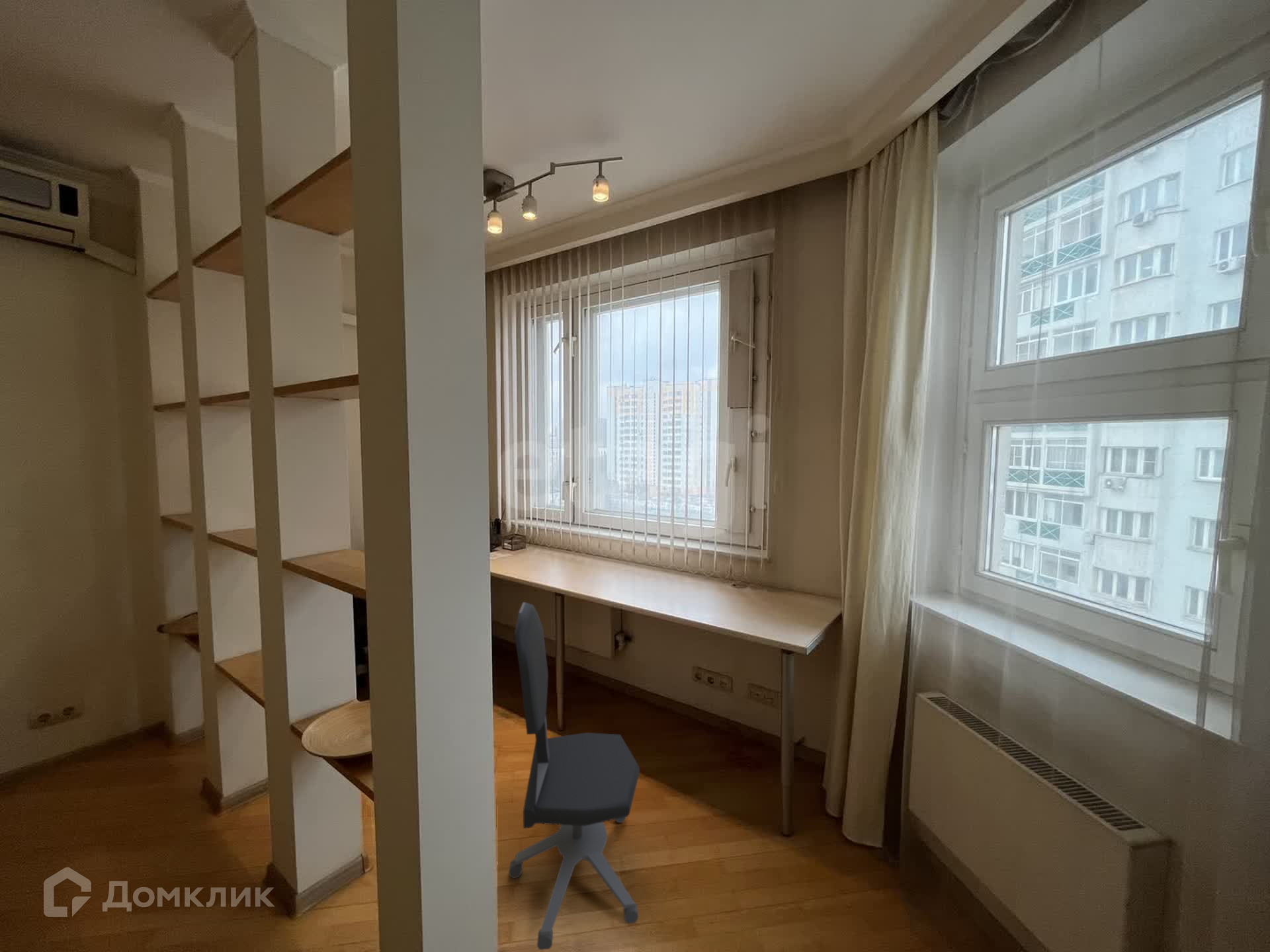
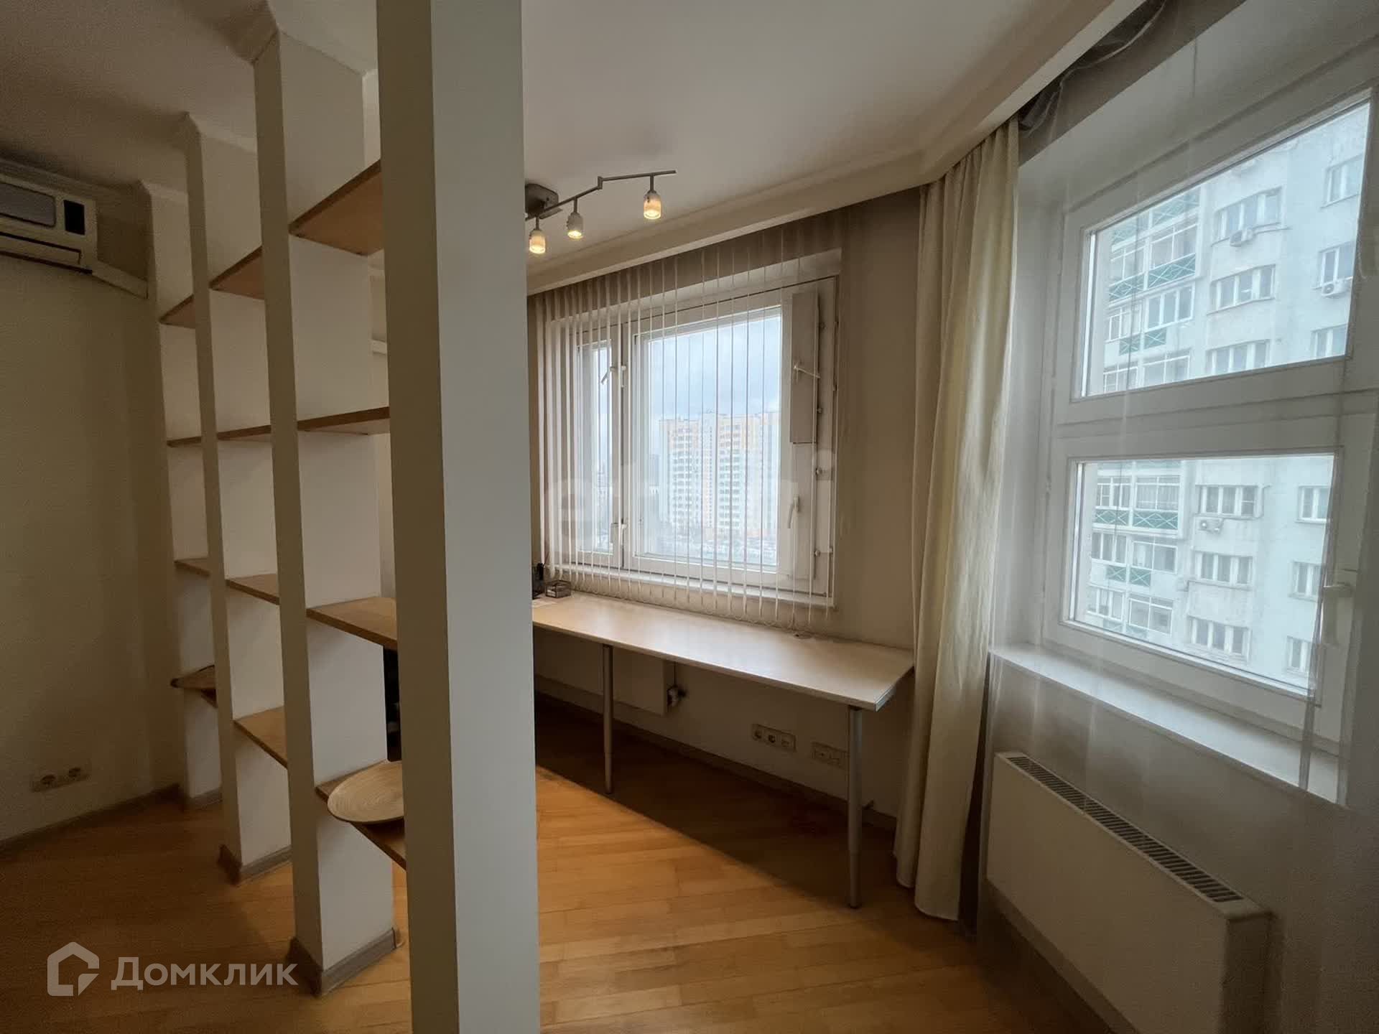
- office chair (575, 739)
